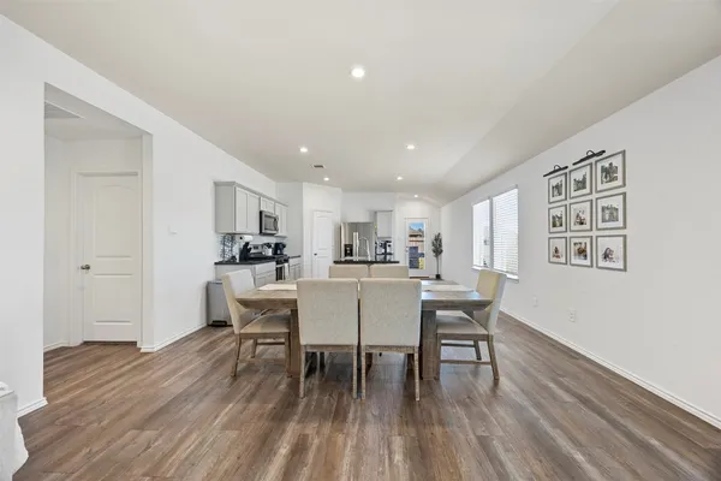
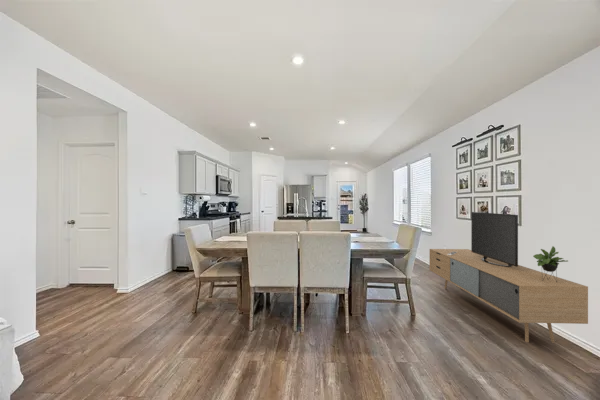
+ media console (488, 261)
